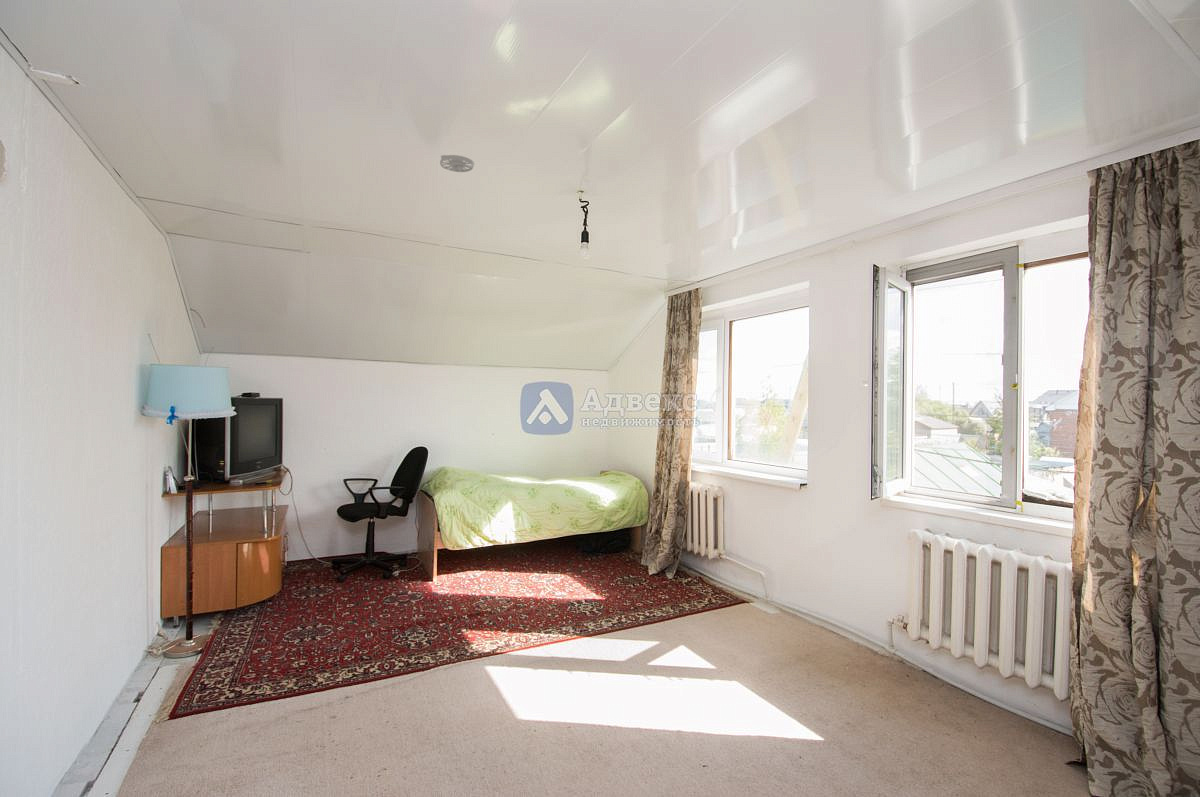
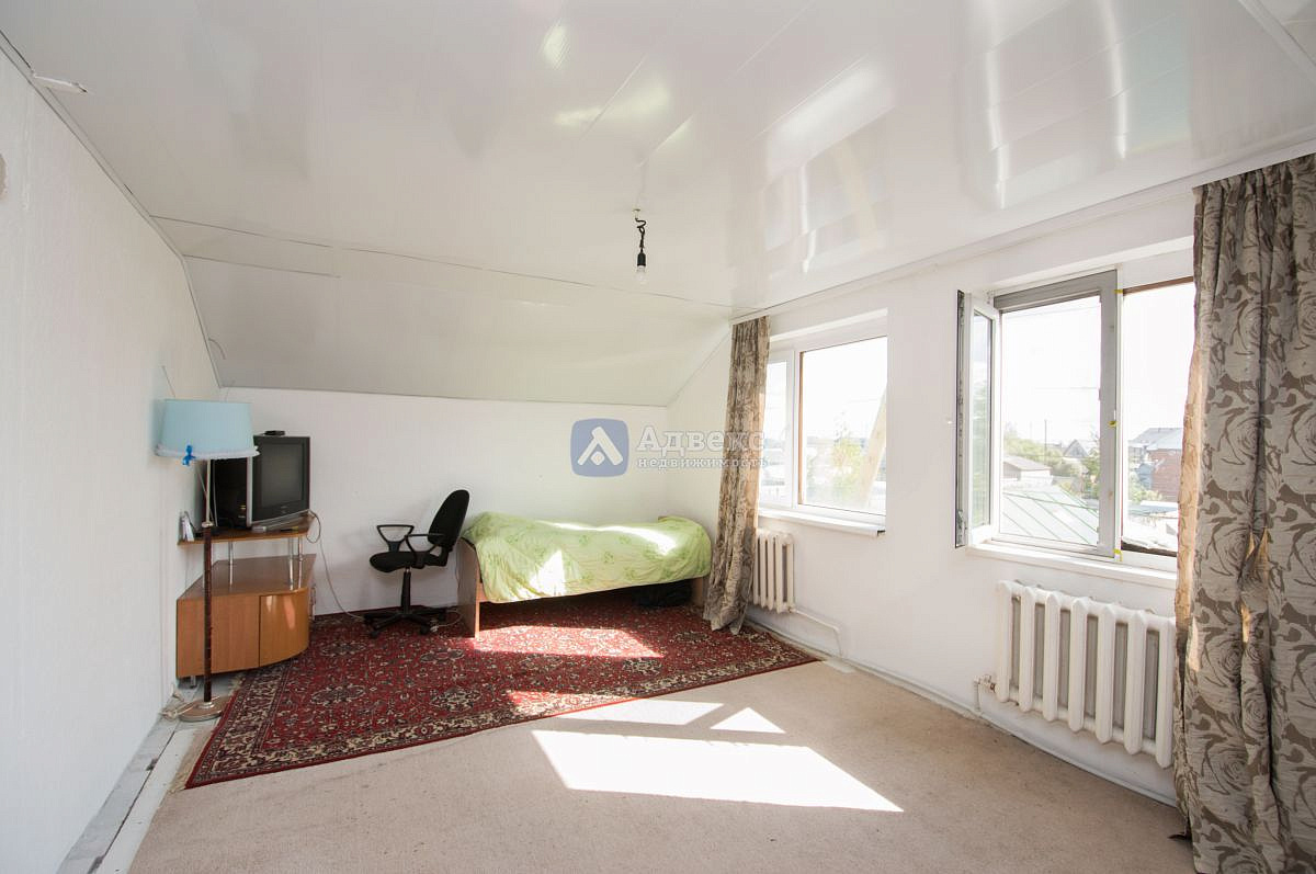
- smoke detector (457, 165)
